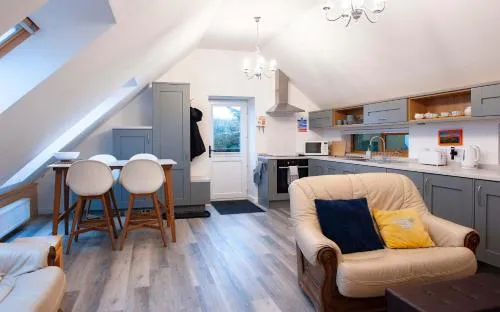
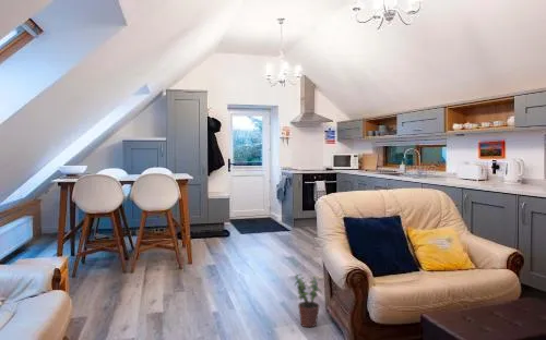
+ potted plant (308, 301)
